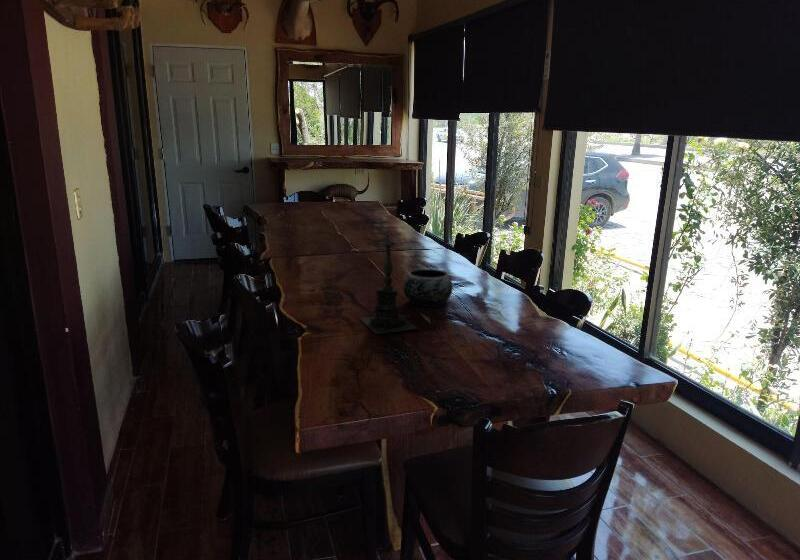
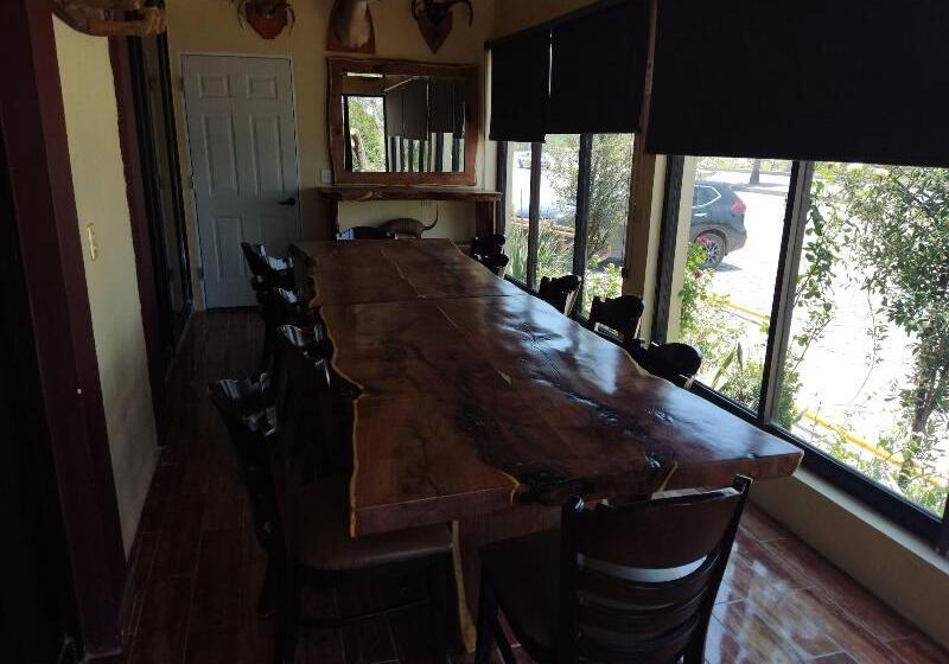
- candle holder (389, 277)
- decorative bowl (427, 287)
